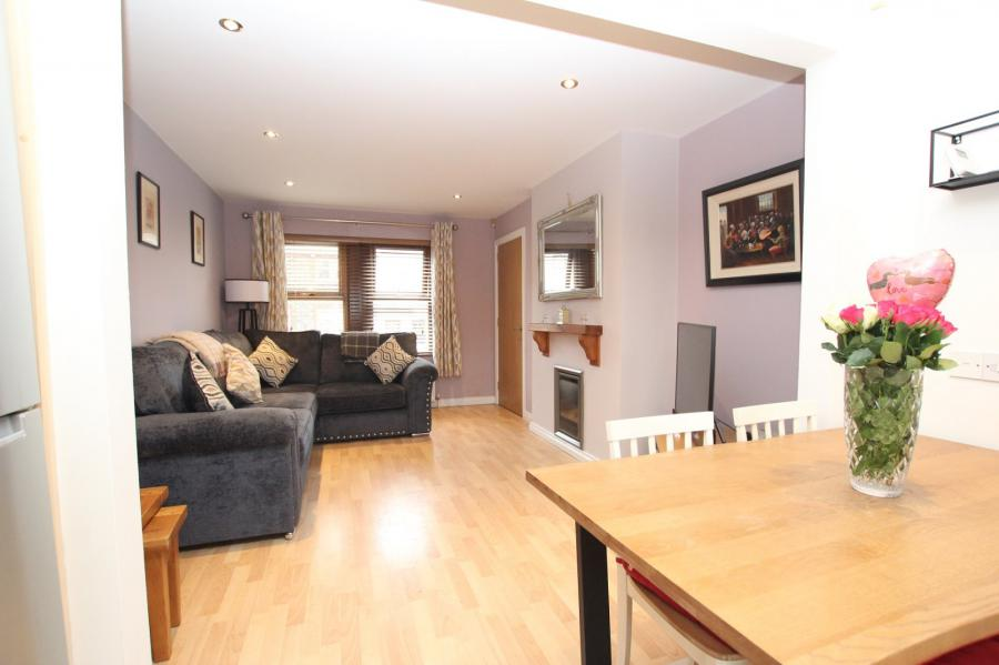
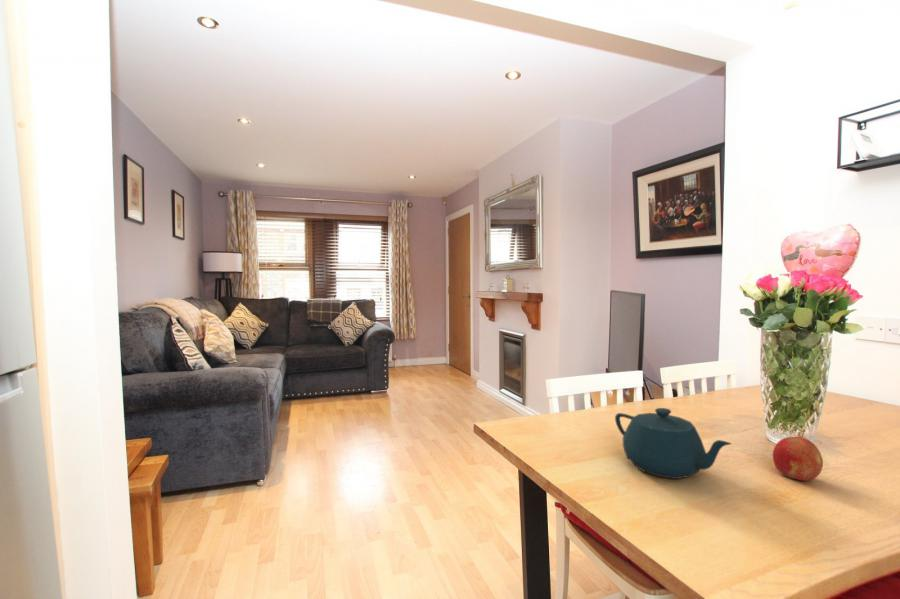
+ teapot (665, 439)
+ fruit (797, 457)
